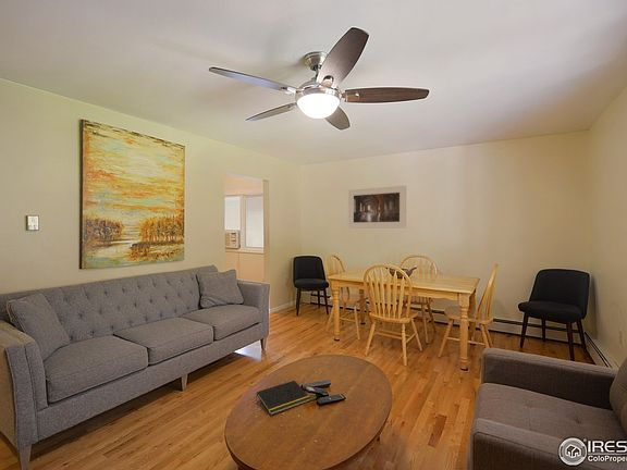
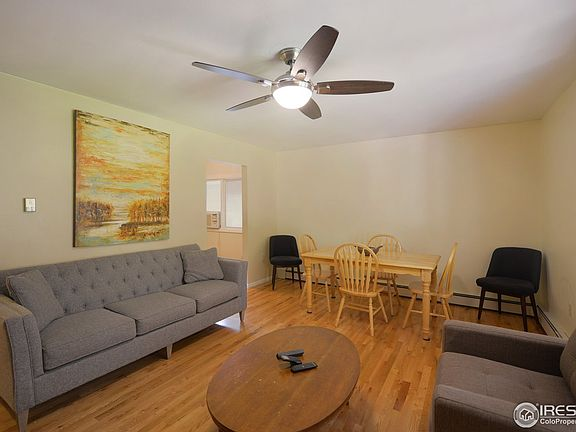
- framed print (376, 208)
- notepad (283, 396)
